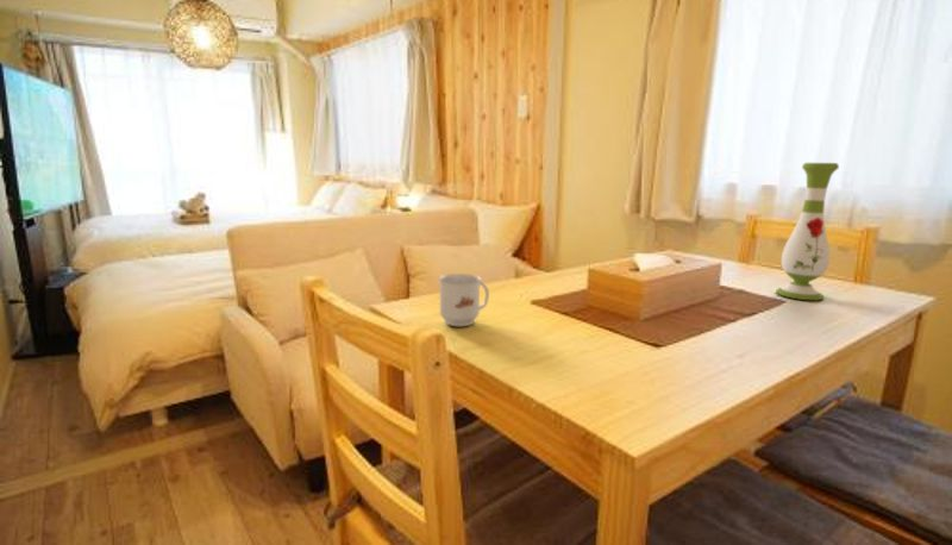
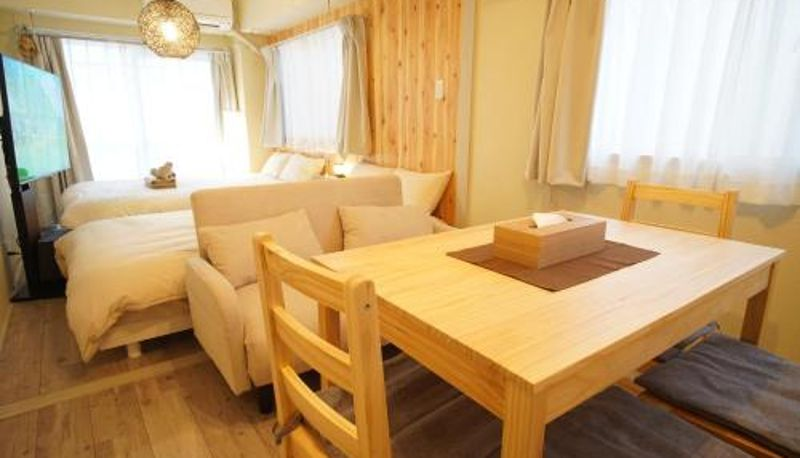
- vase (809, 230)
- mug (464, 300)
